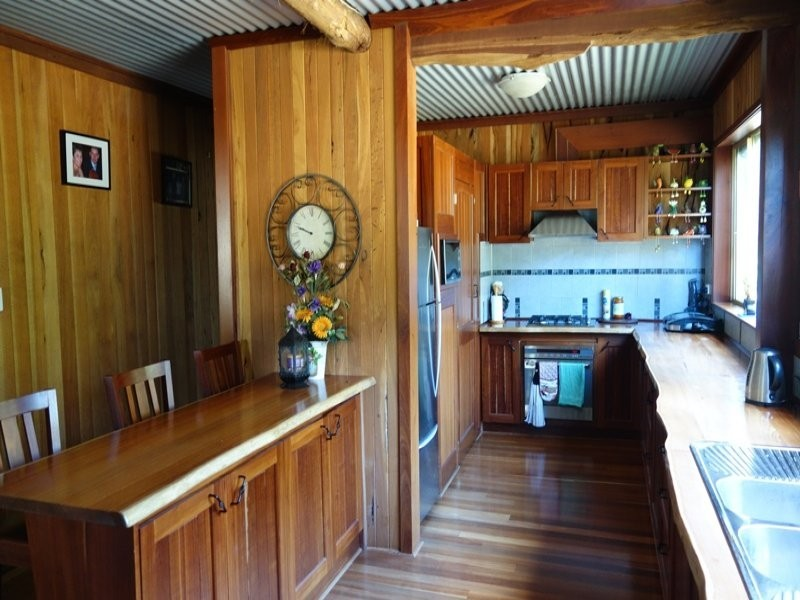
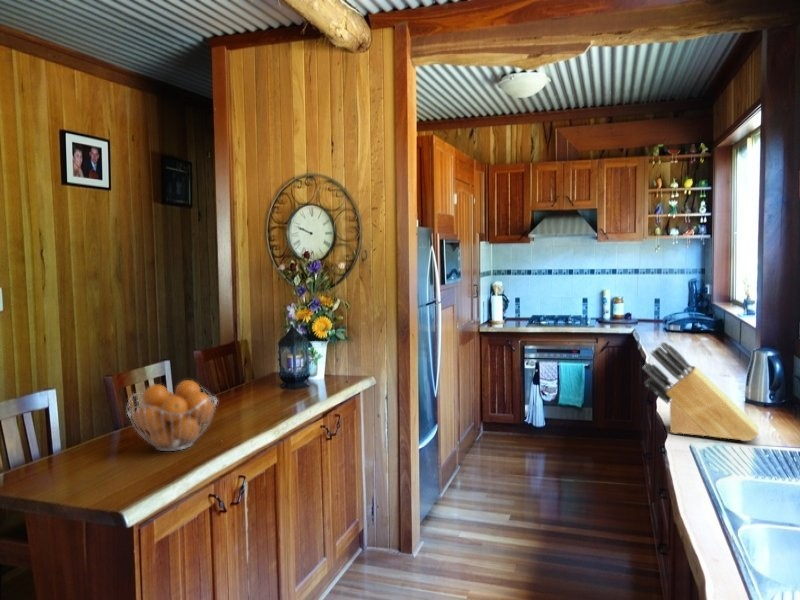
+ knife block (698, 387)
+ fruit basket (173, 414)
